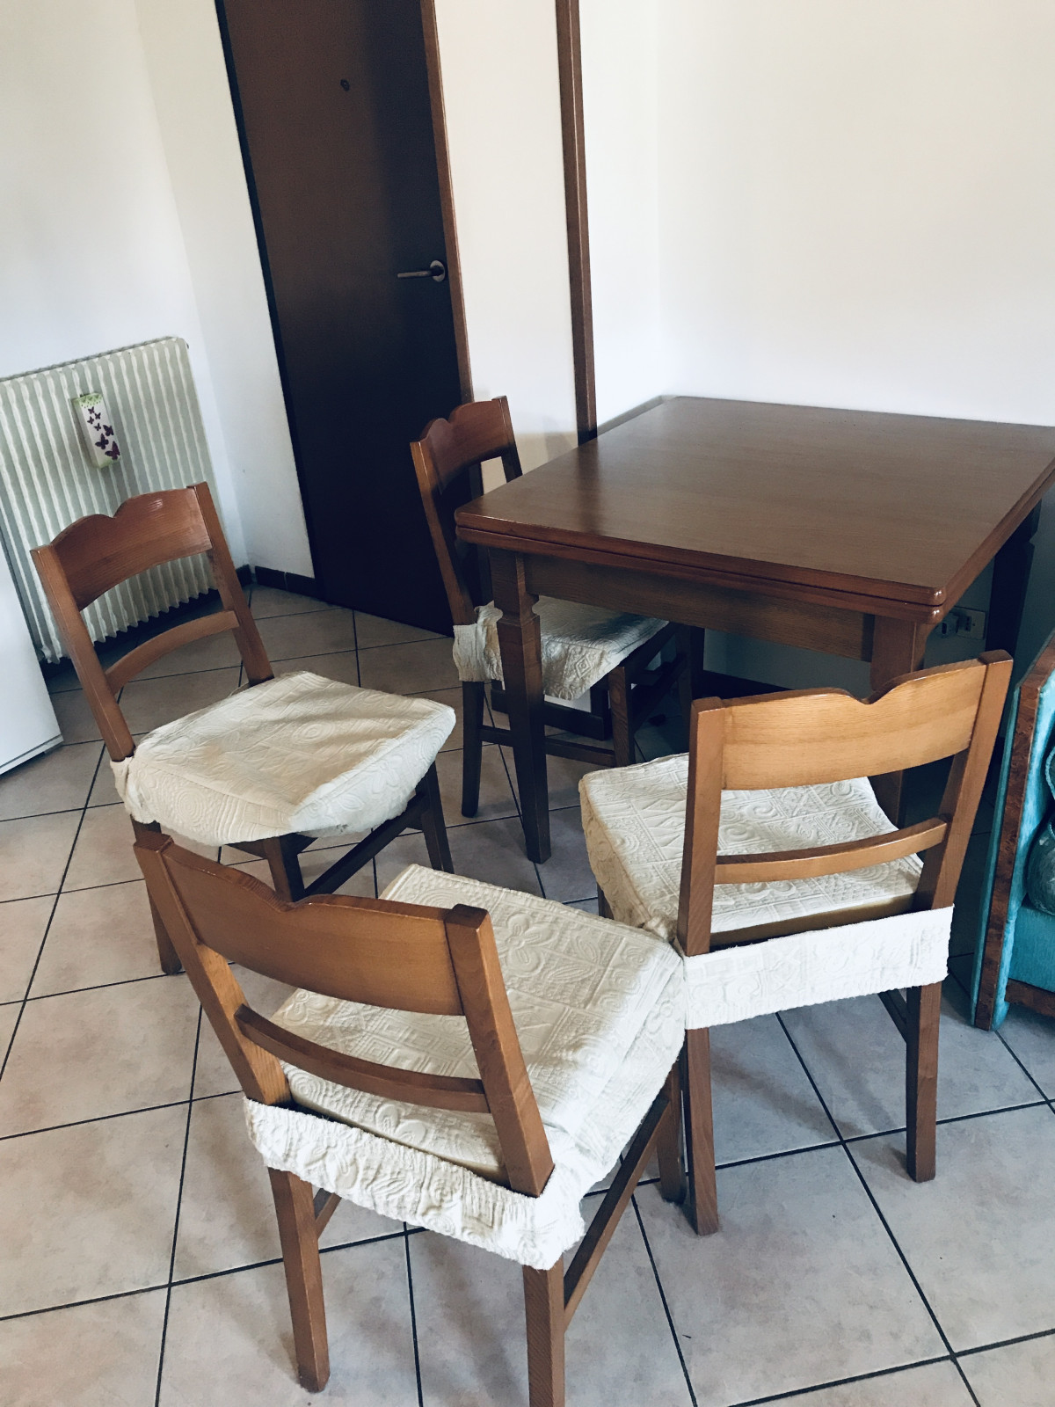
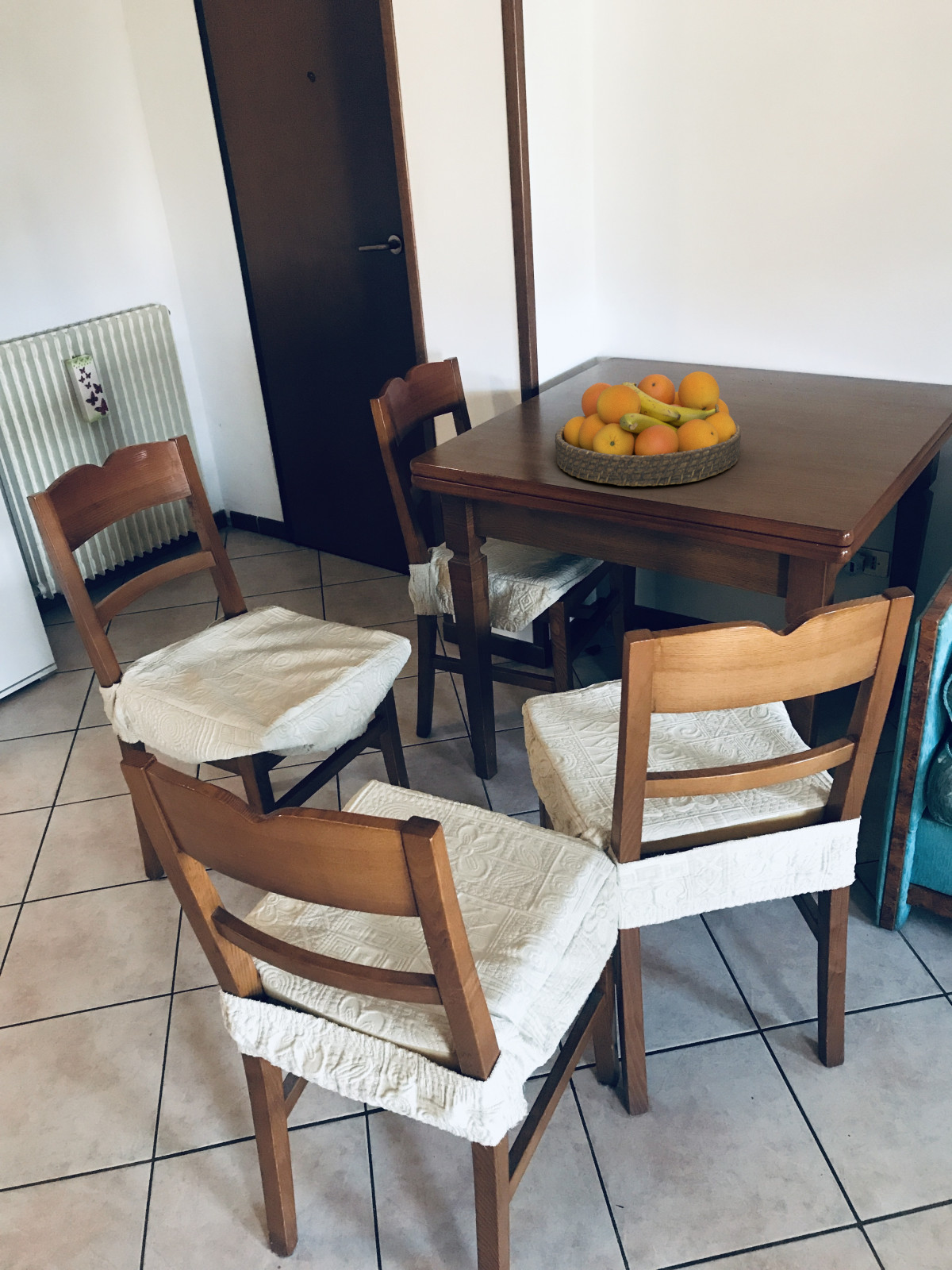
+ fruit bowl (647, 418)
